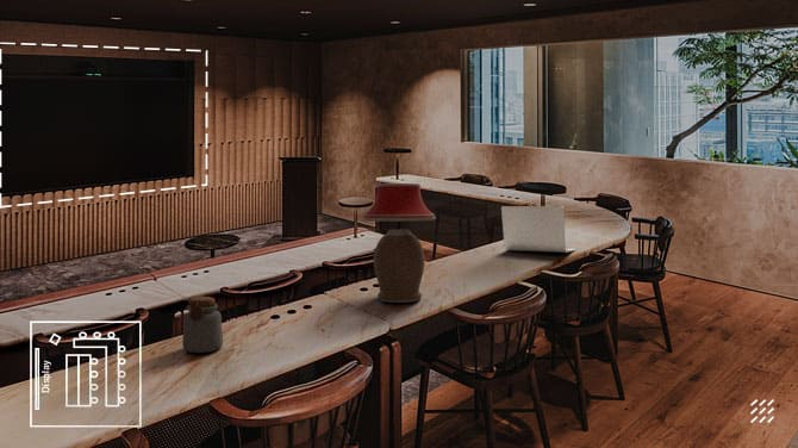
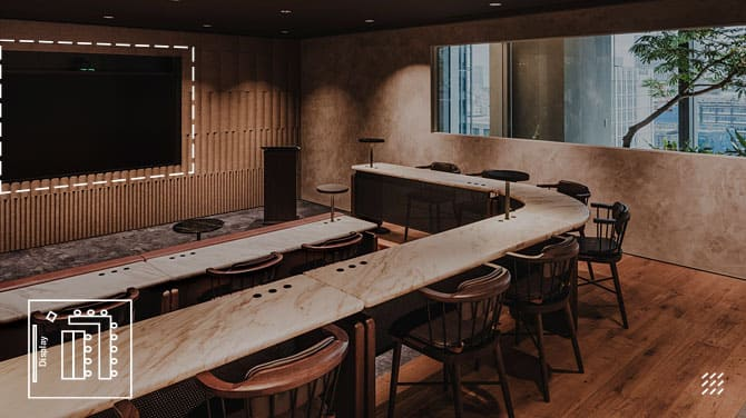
- jar (202, 323)
- laptop (540, 228)
- table lamp (399, 242)
